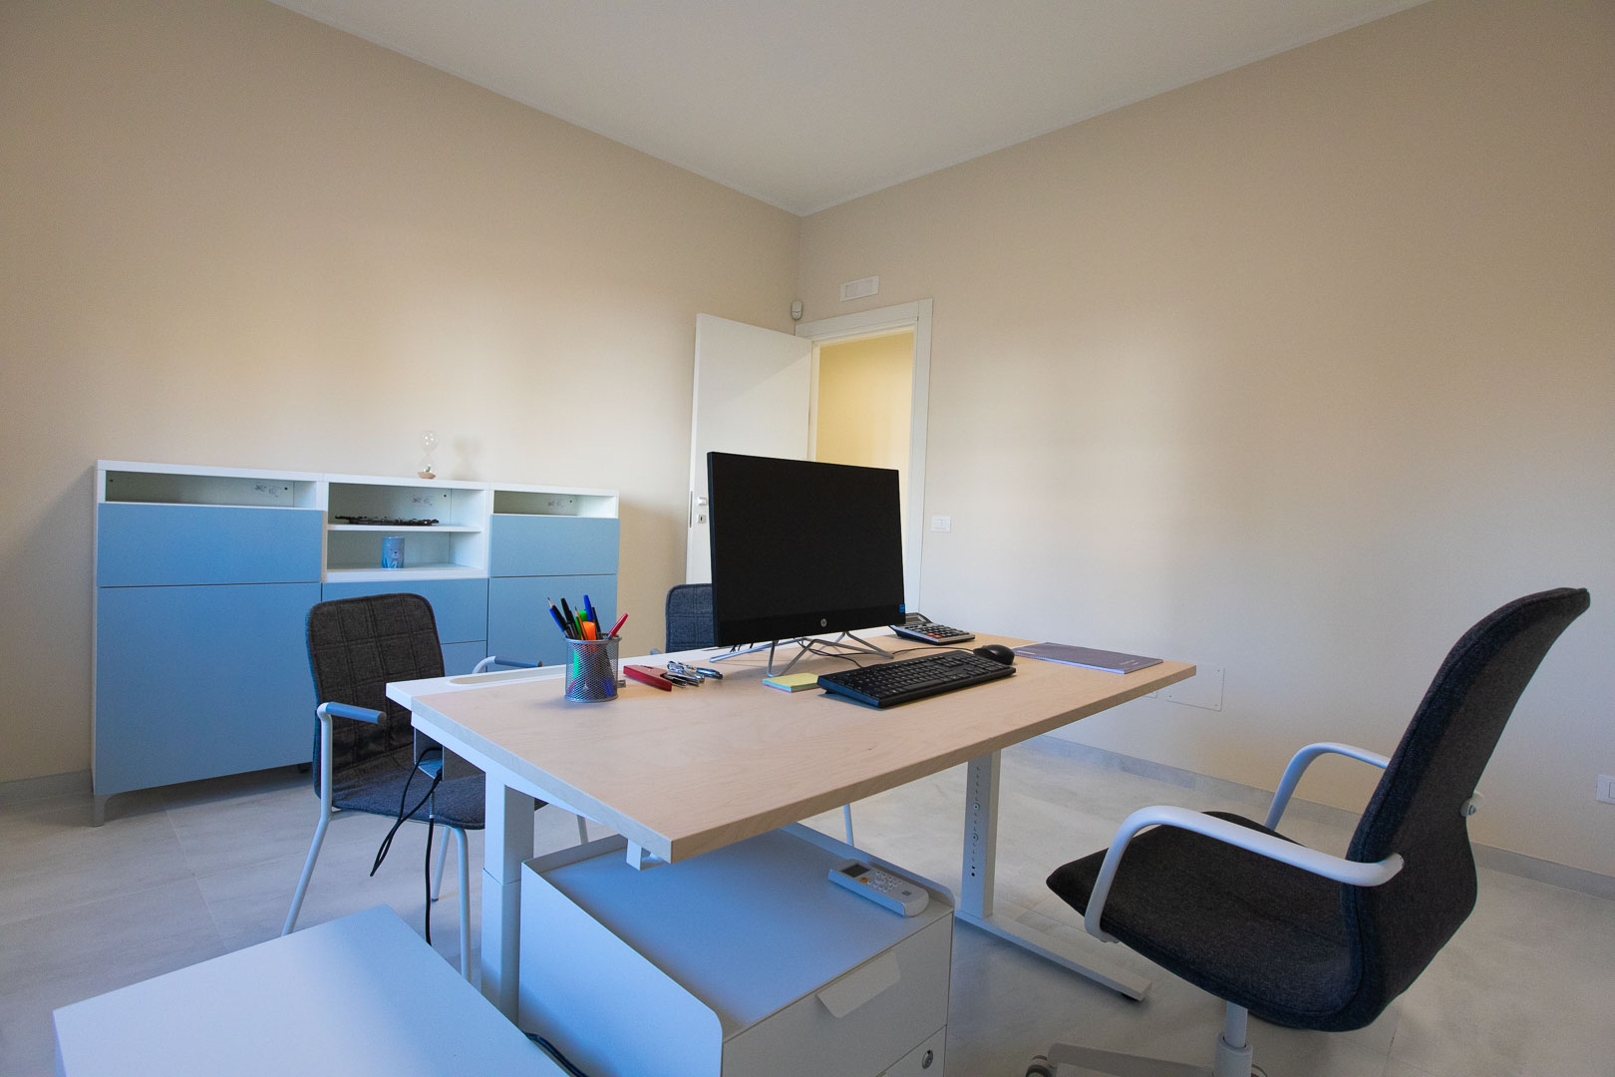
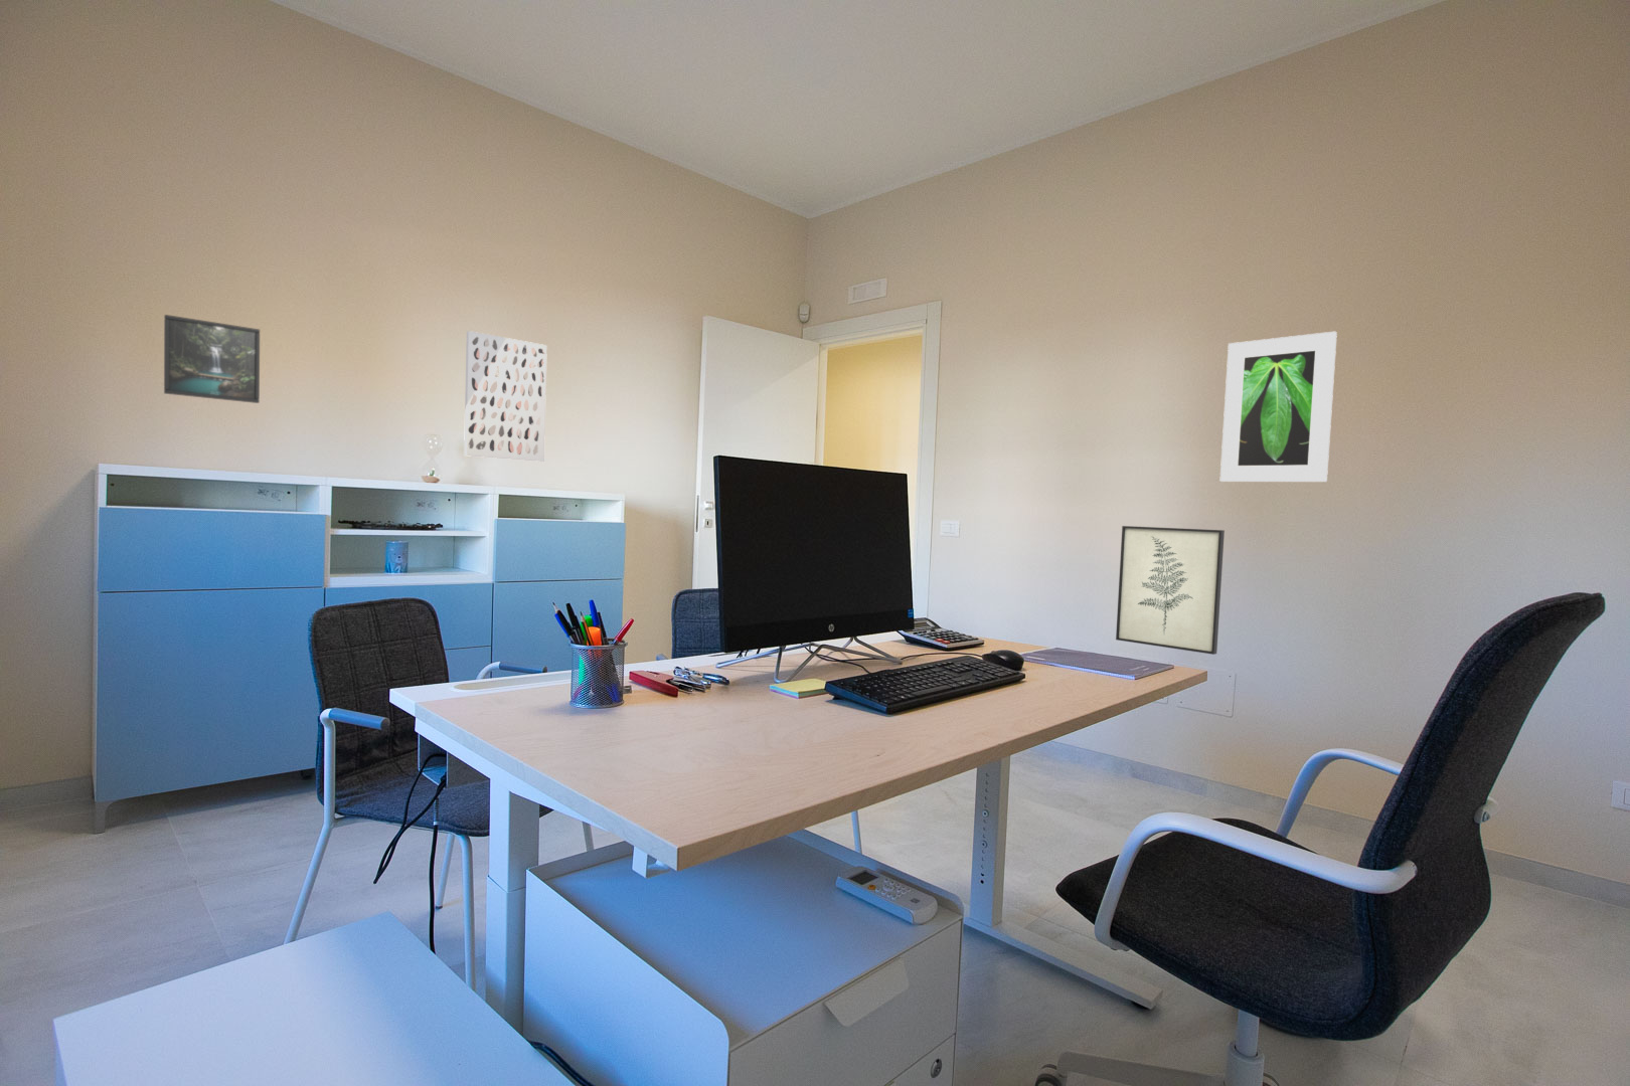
+ wall art (1167, 588)
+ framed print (213, 360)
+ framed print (1276, 410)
+ wall art (506, 399)
